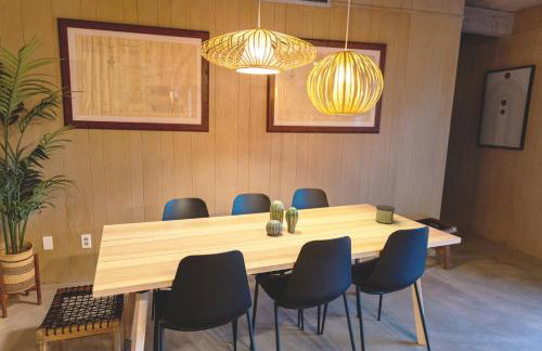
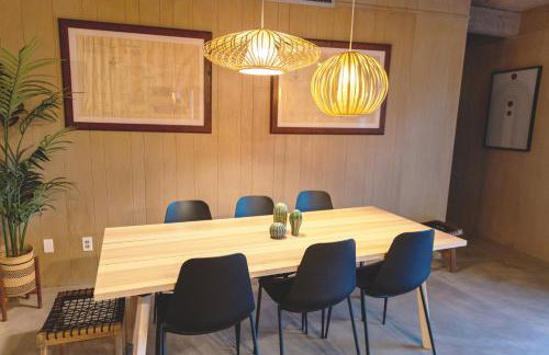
- candle (385, 213)
